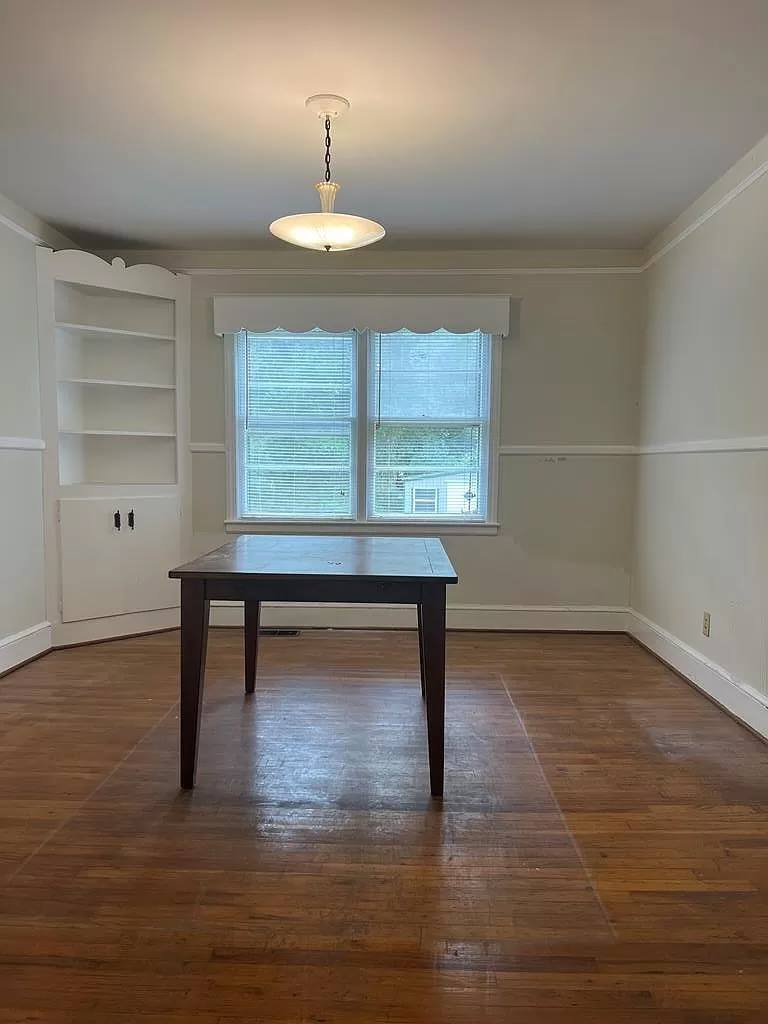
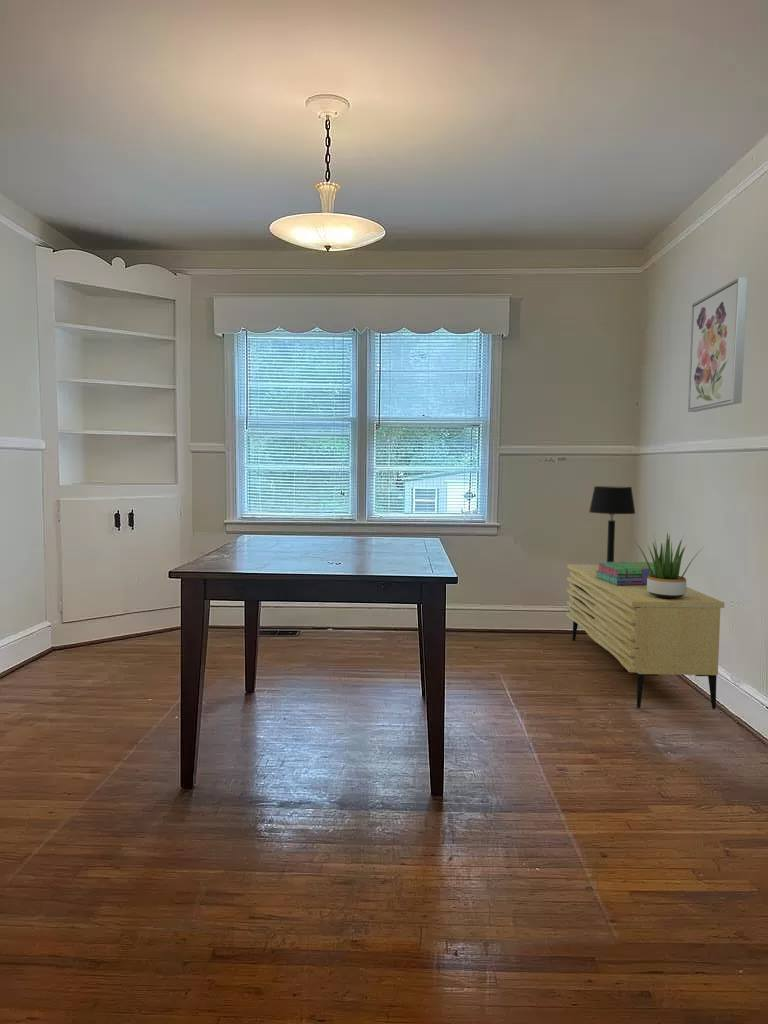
+ wall art (715, 350)
+ stack of books (633, 572)
+ table lamp (611, 528)
+ potted plant (667, 565)
+ sideboard (631, 625)
